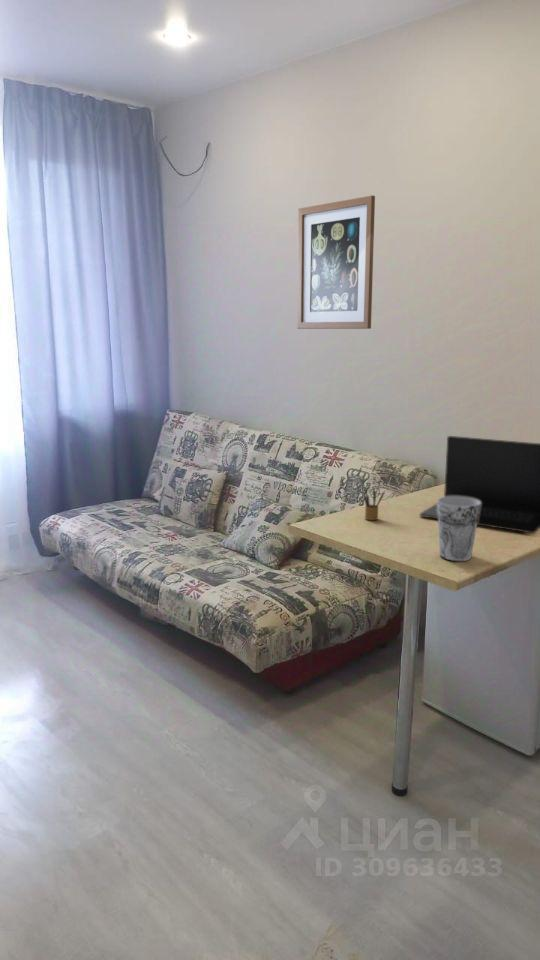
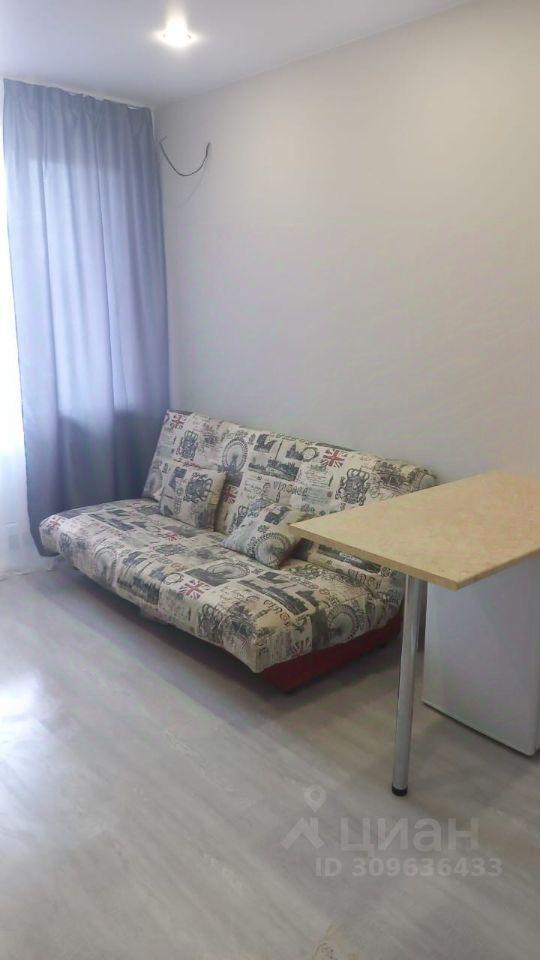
- pencil box (373, 503)
- cup (457, 528)
- laptop (487, 481)
- wall art (333, 266)
